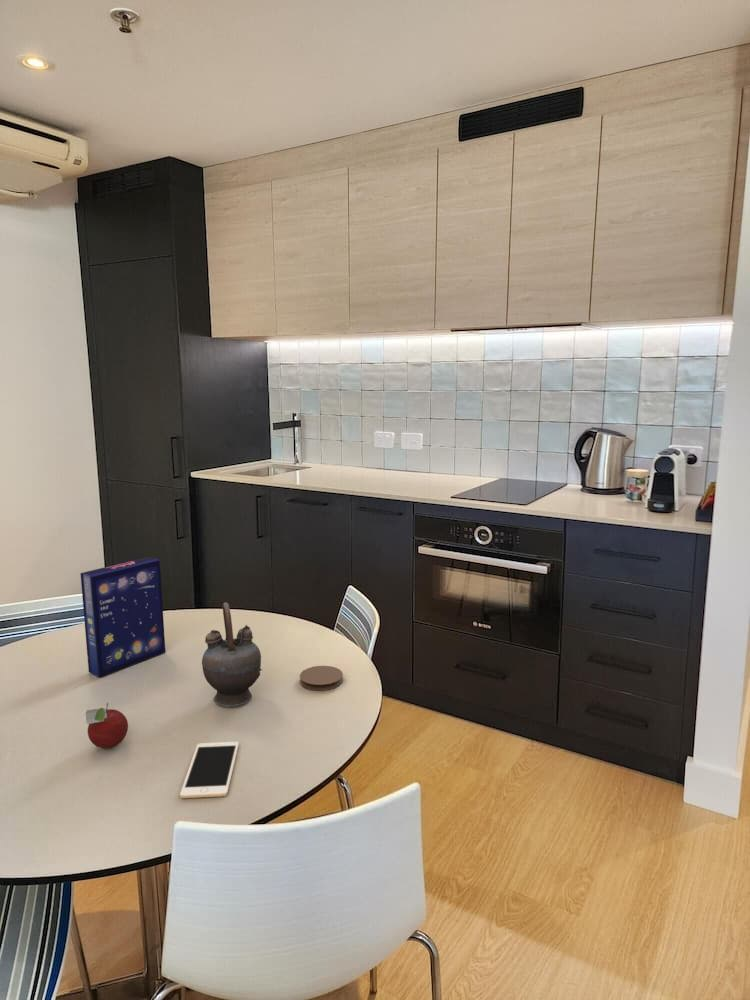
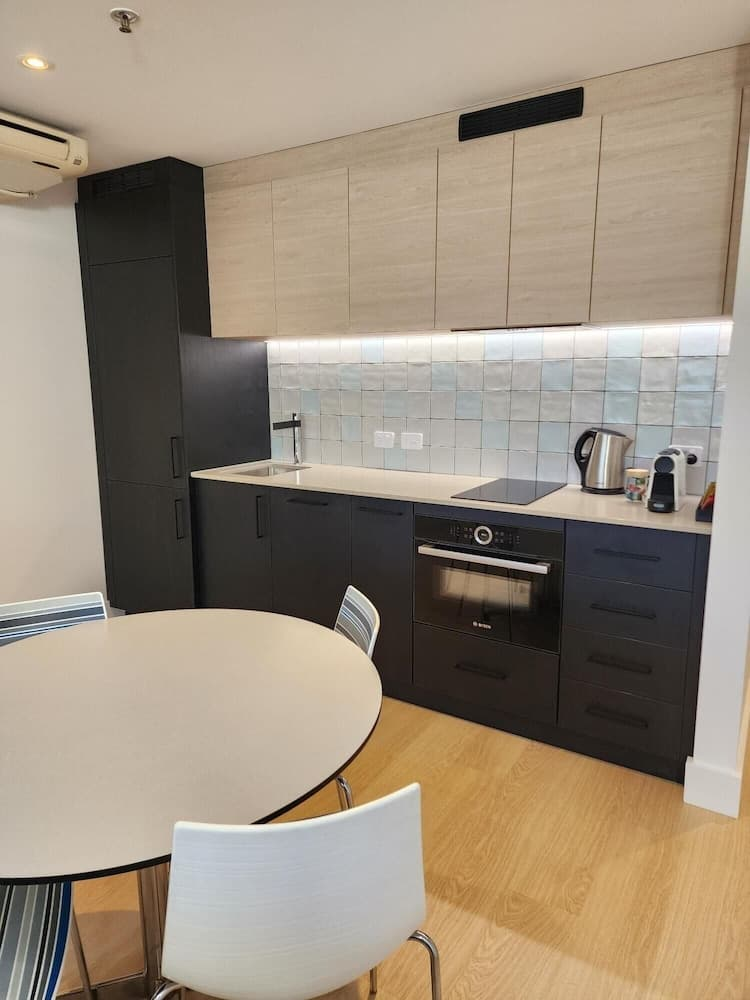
- teapot (231, 649)
- fruit (106, 724)
- cereal box (125, 614)
- cell phone (211, 768)
- coaster (321, 677)
